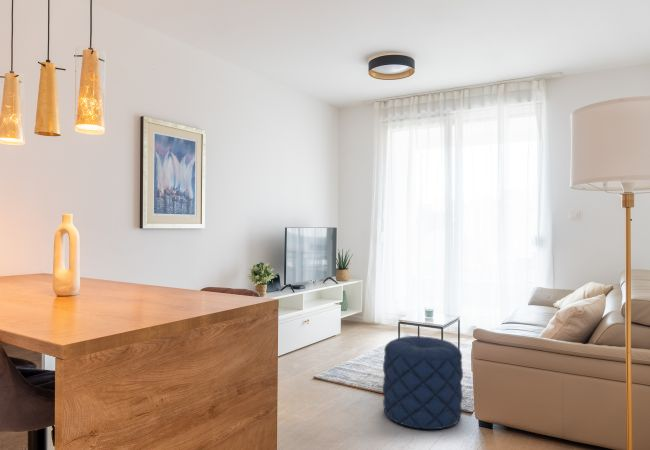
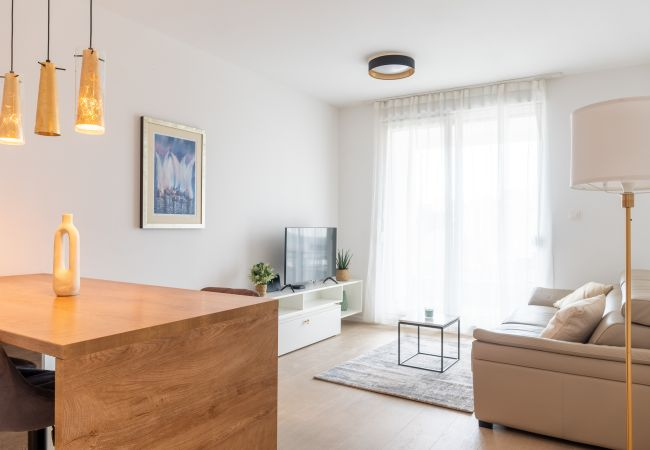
- pouf (421, 378)
